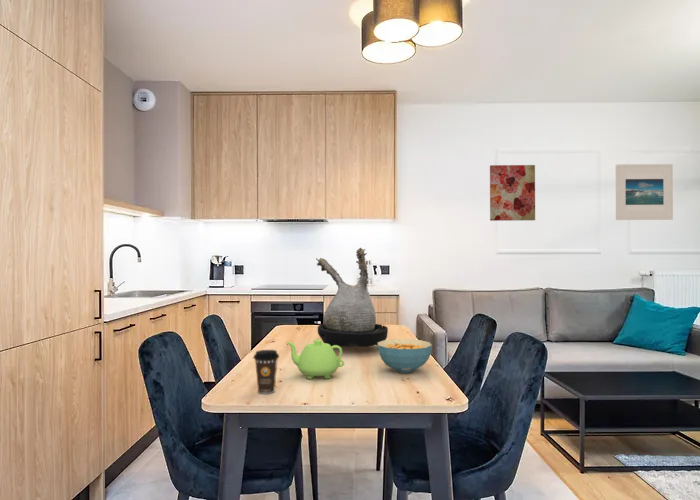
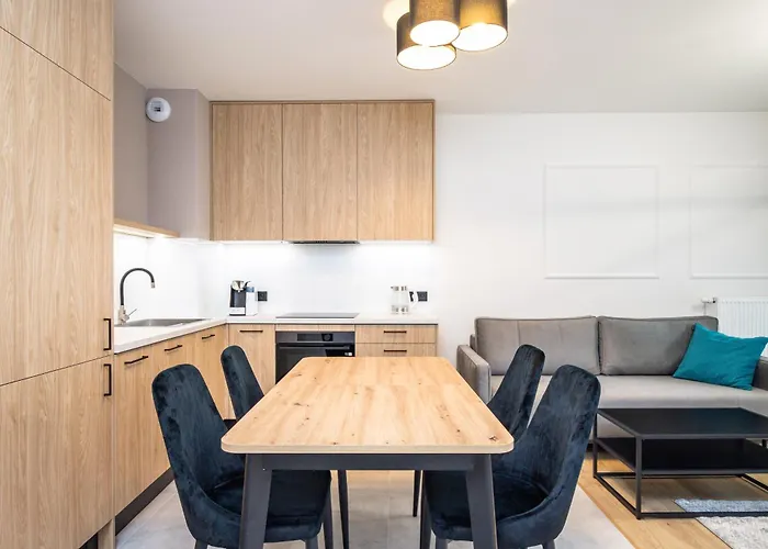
- coffee cup (266, 371)
- wall art (512, 192)
- plant (349, 298)
- teapot (315, 357)
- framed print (644, 192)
- cereal bowl (404, 357)
